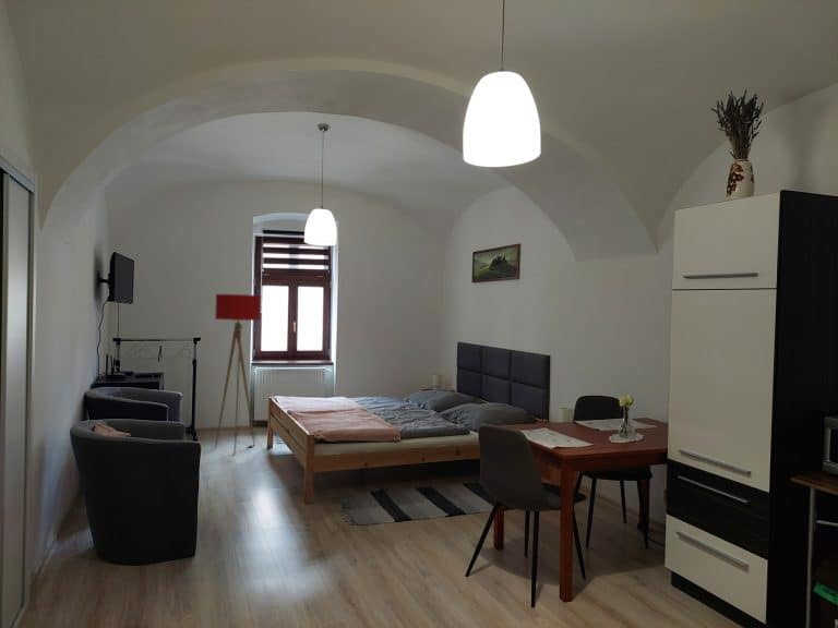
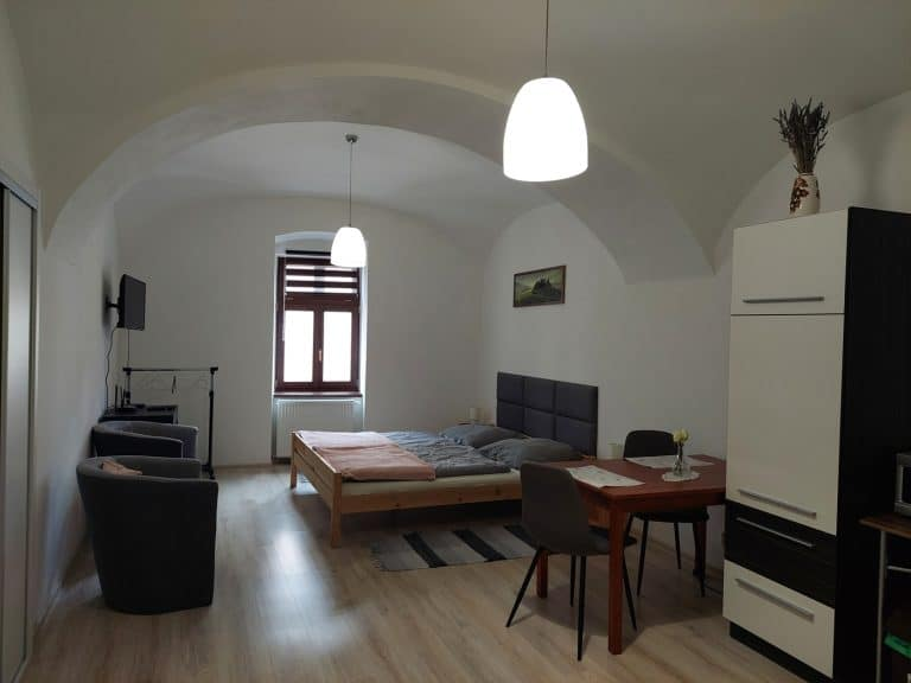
- floor lamp (238, 371)
